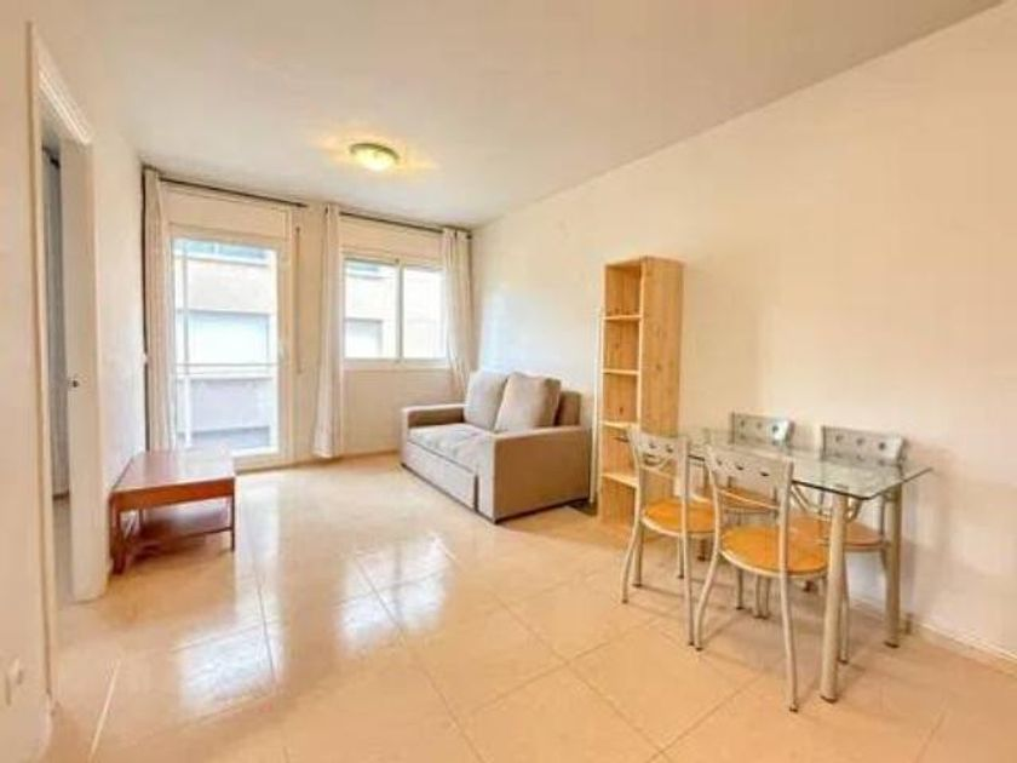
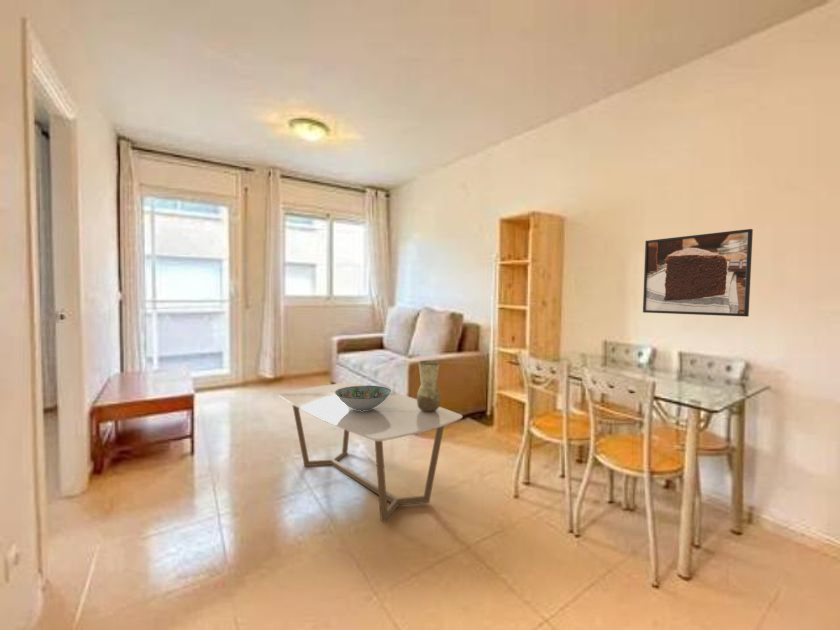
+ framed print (692, 275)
+ coffee table (365, 437)
+ decorative bowl (363, 399)
+ vase (428, 386)
